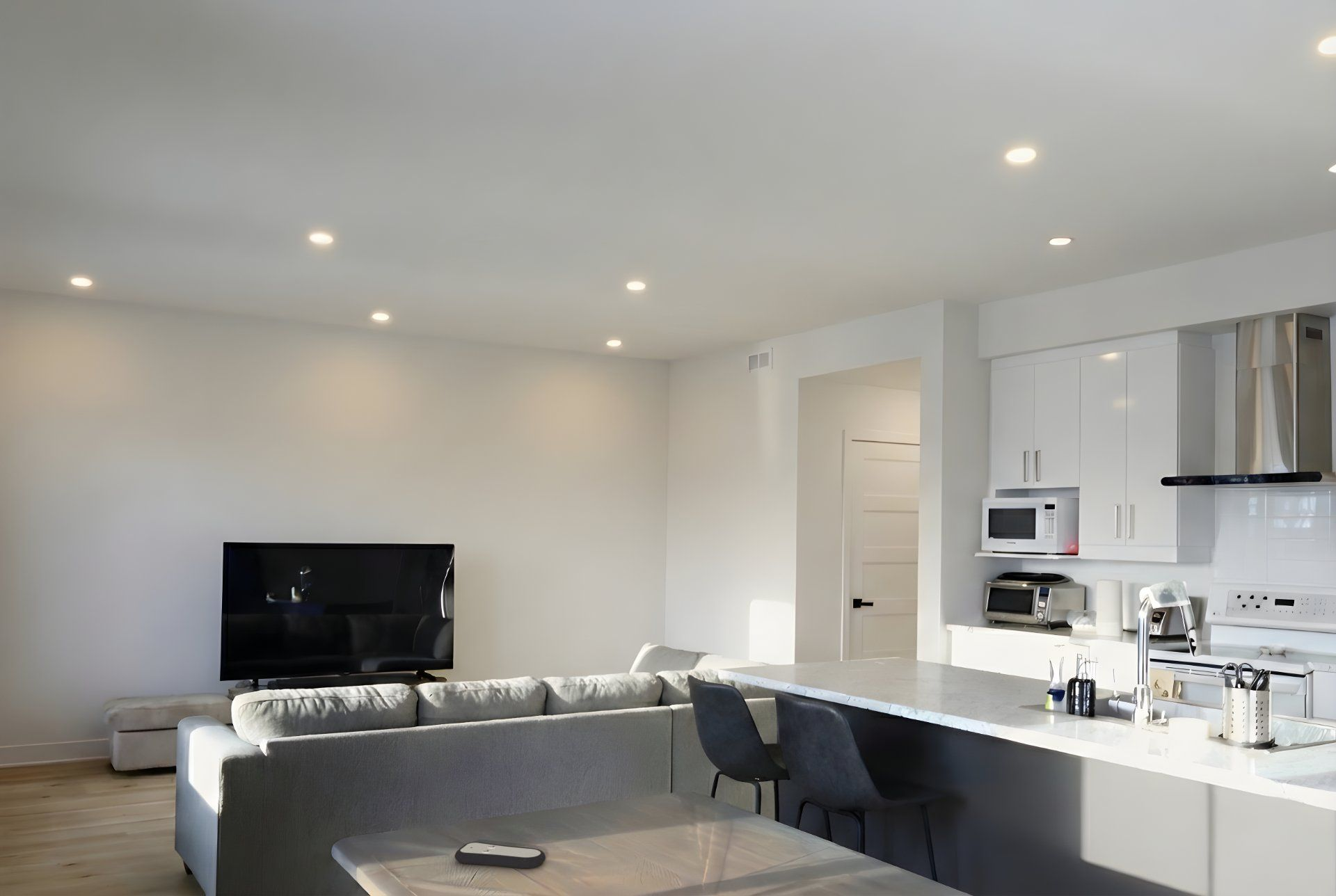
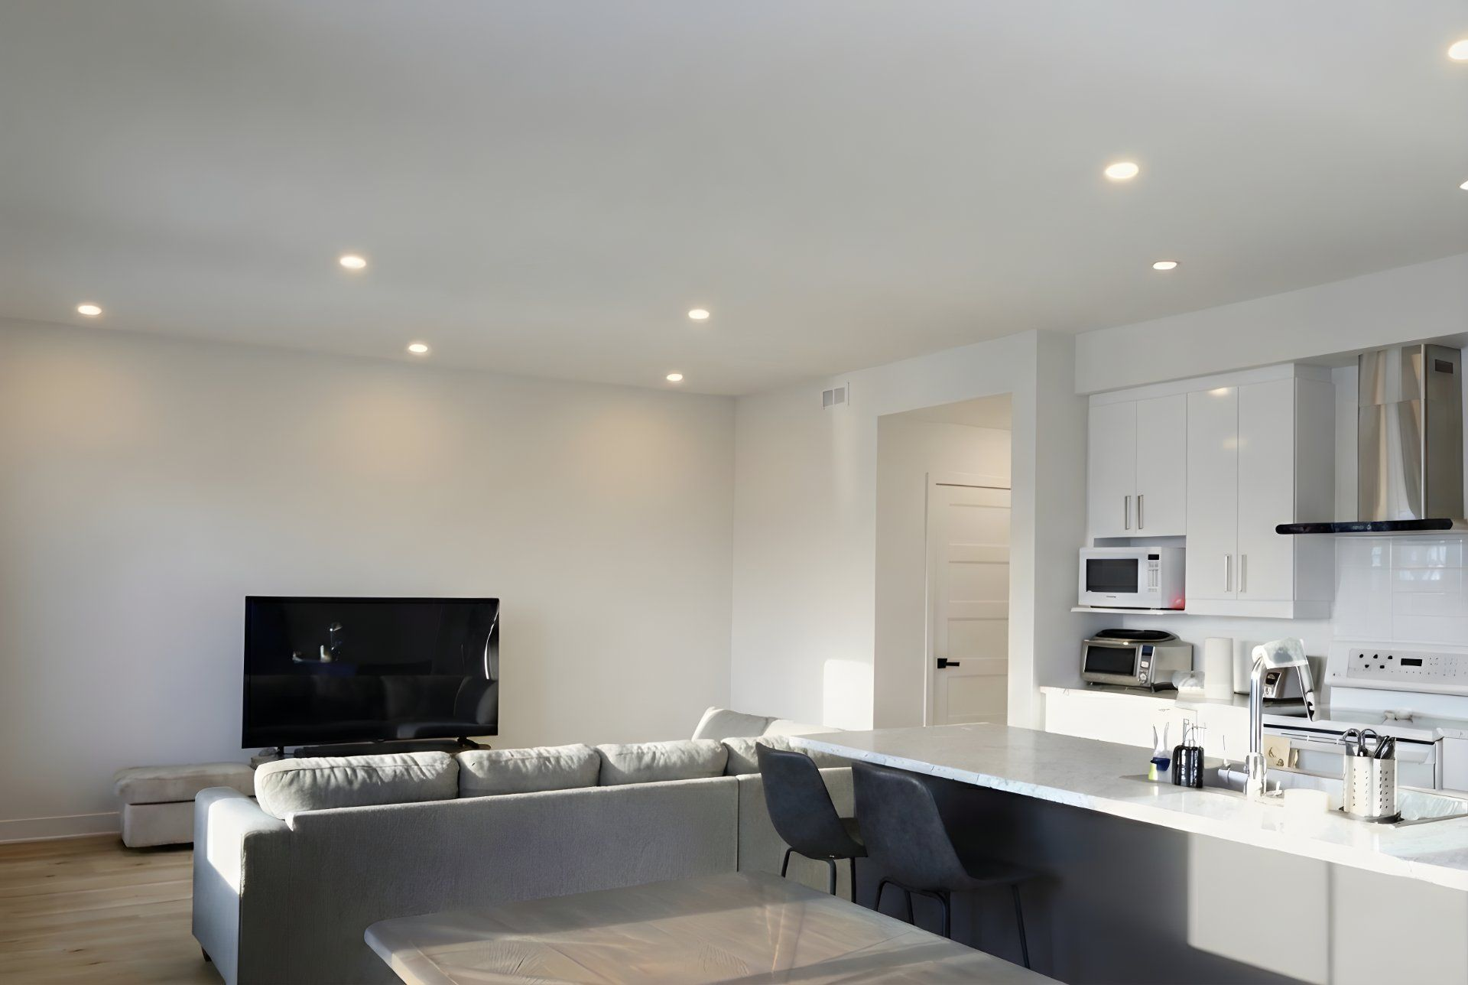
- remote control (500, 855)
